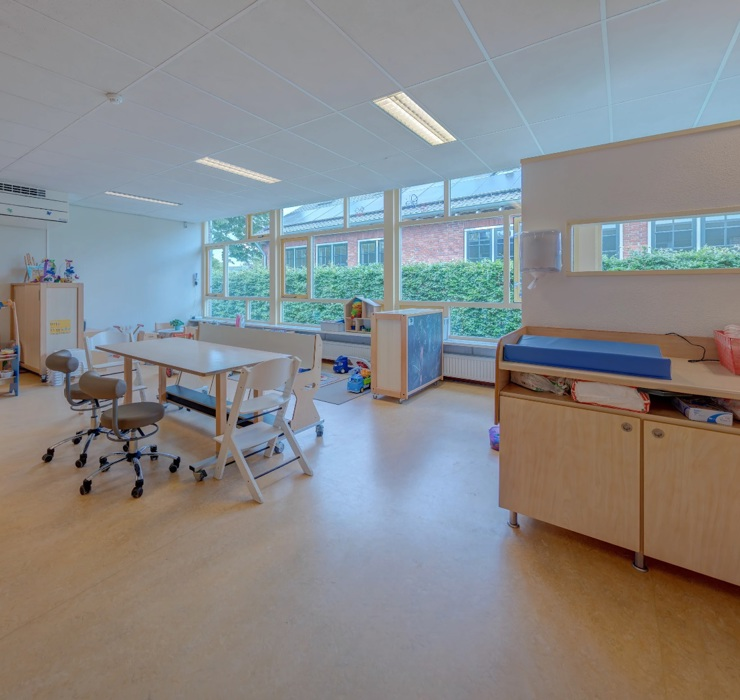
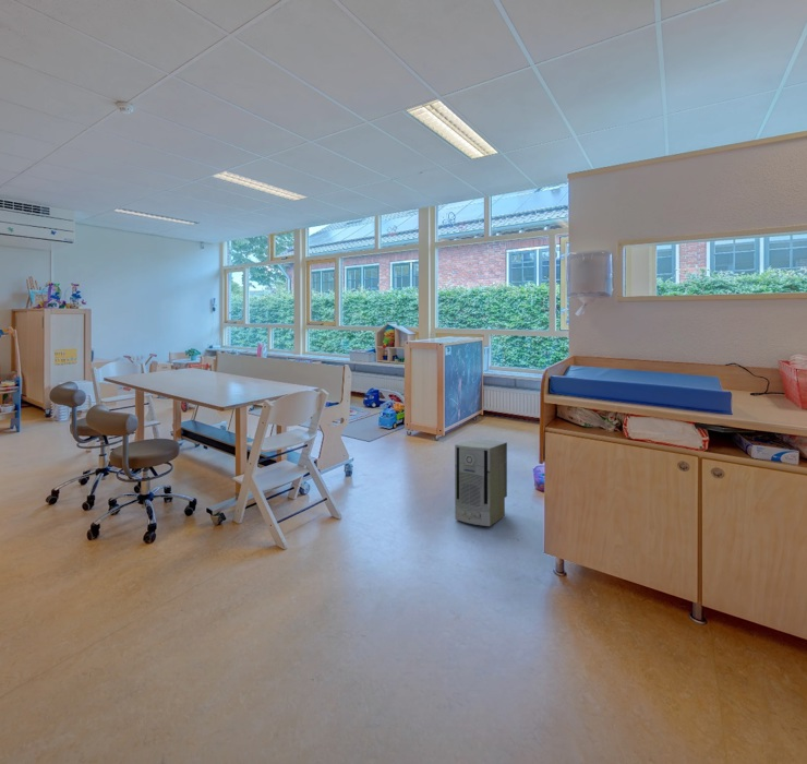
+ air purifier (481, 479)
